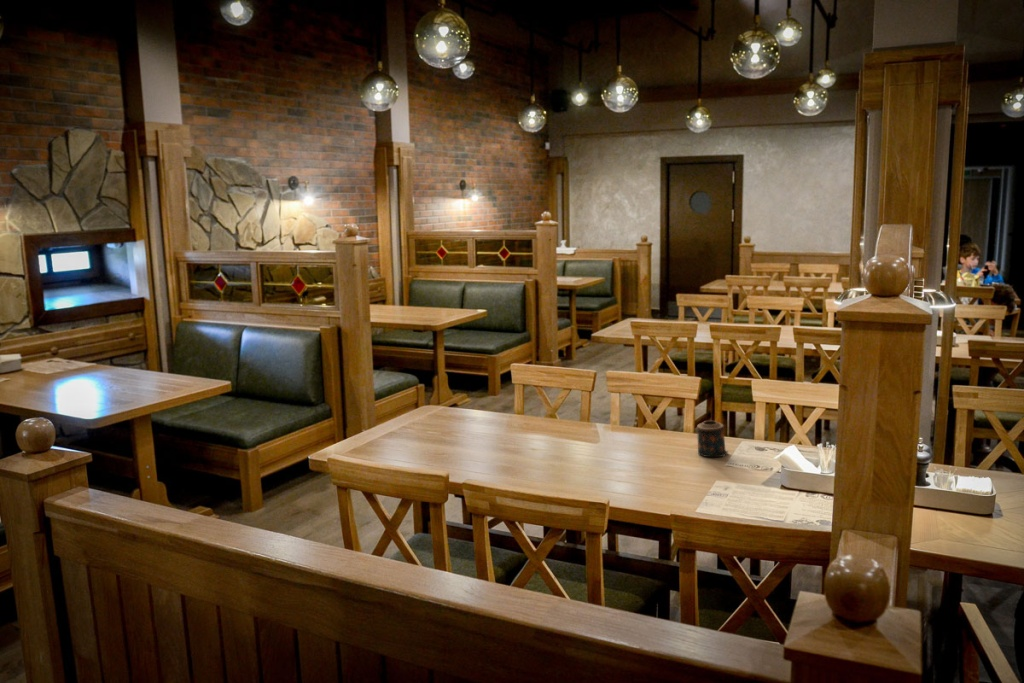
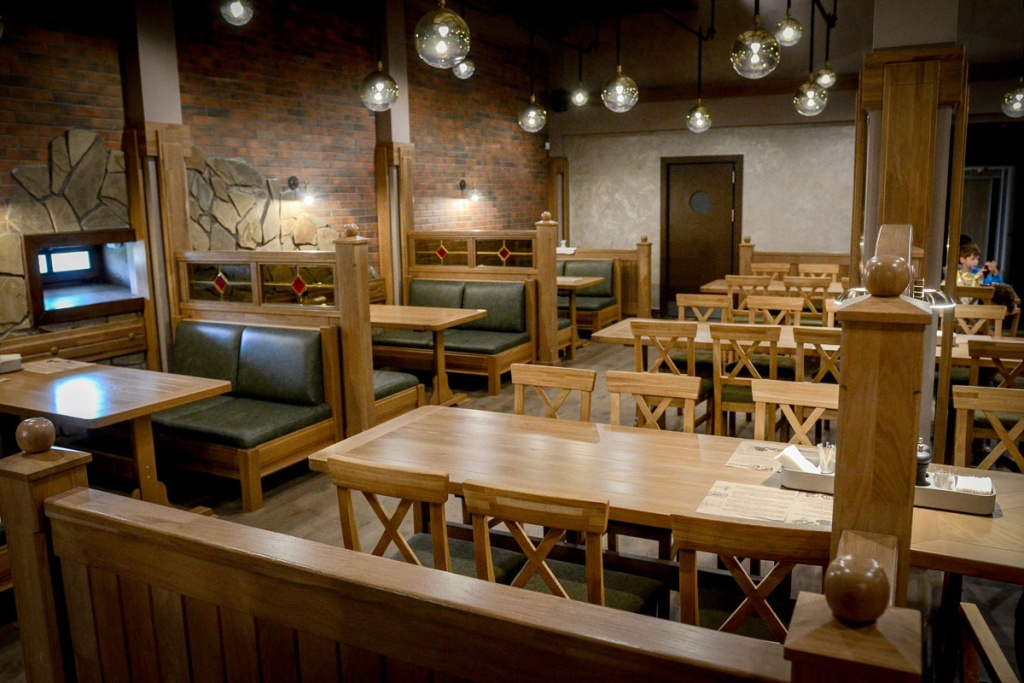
- candle (711, 436)
